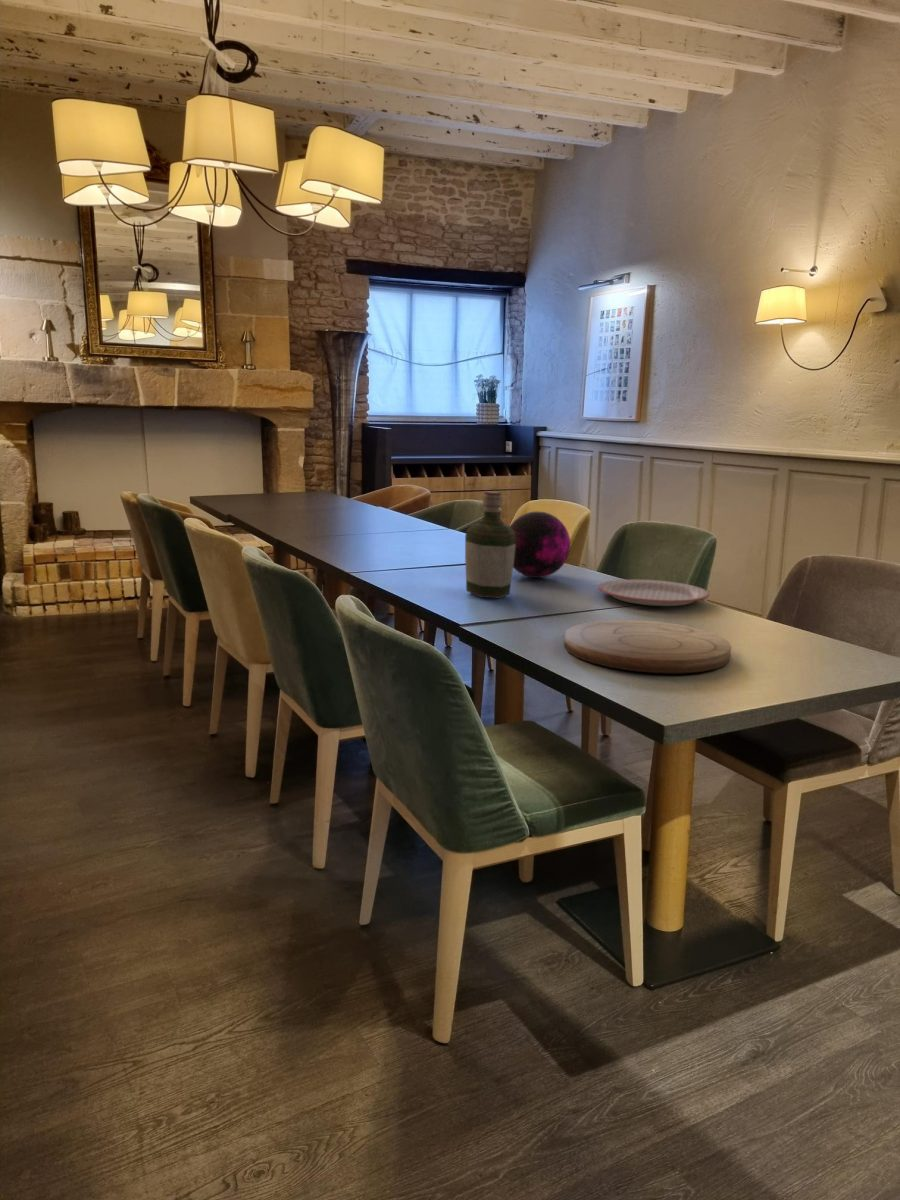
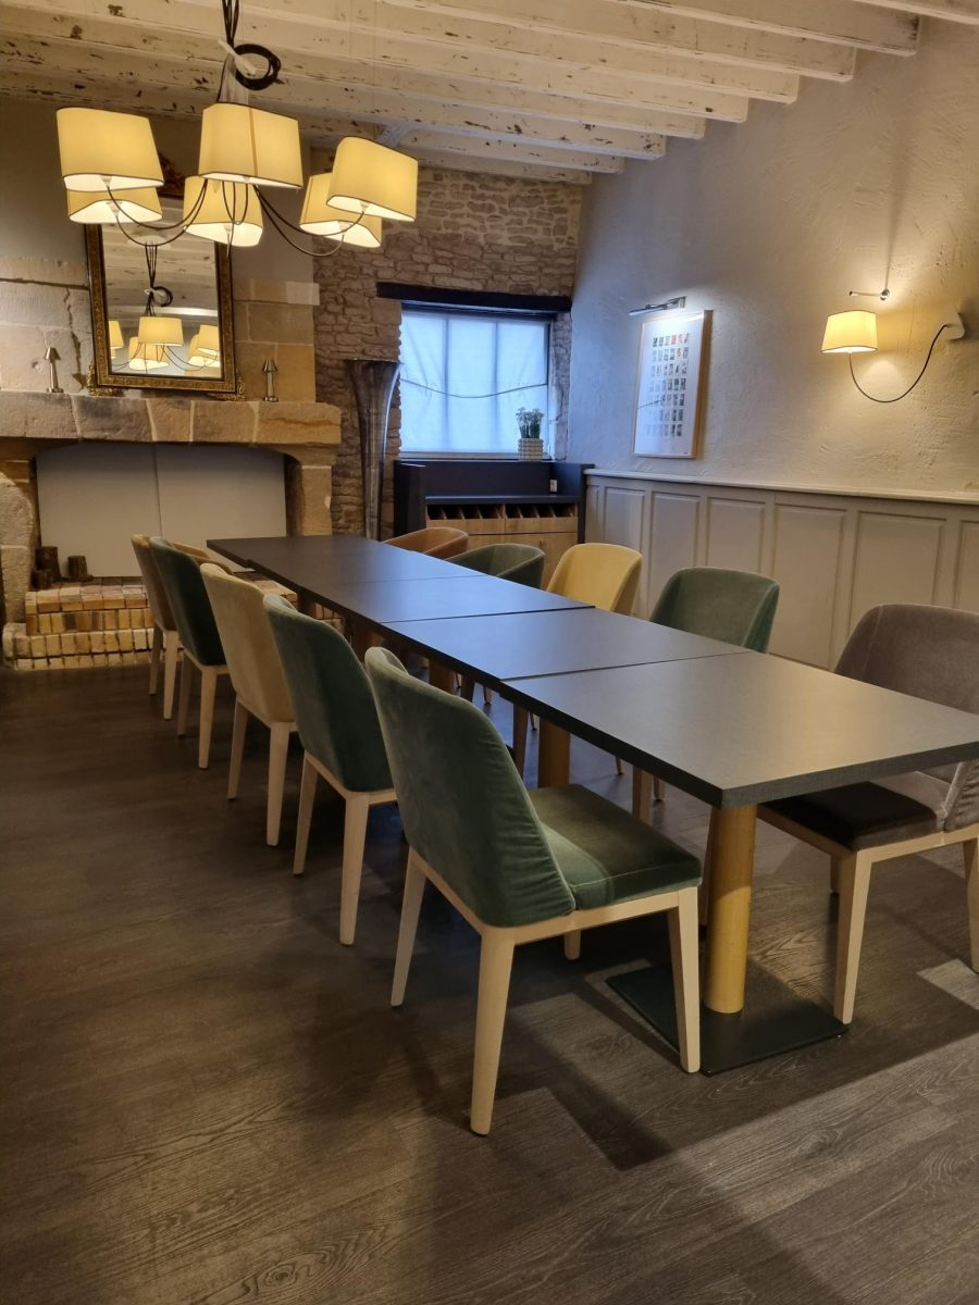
- plate (652, 593)
- bottle (490, 543)
- decorative orb (537, 544)
- cutting board (646, 644)
